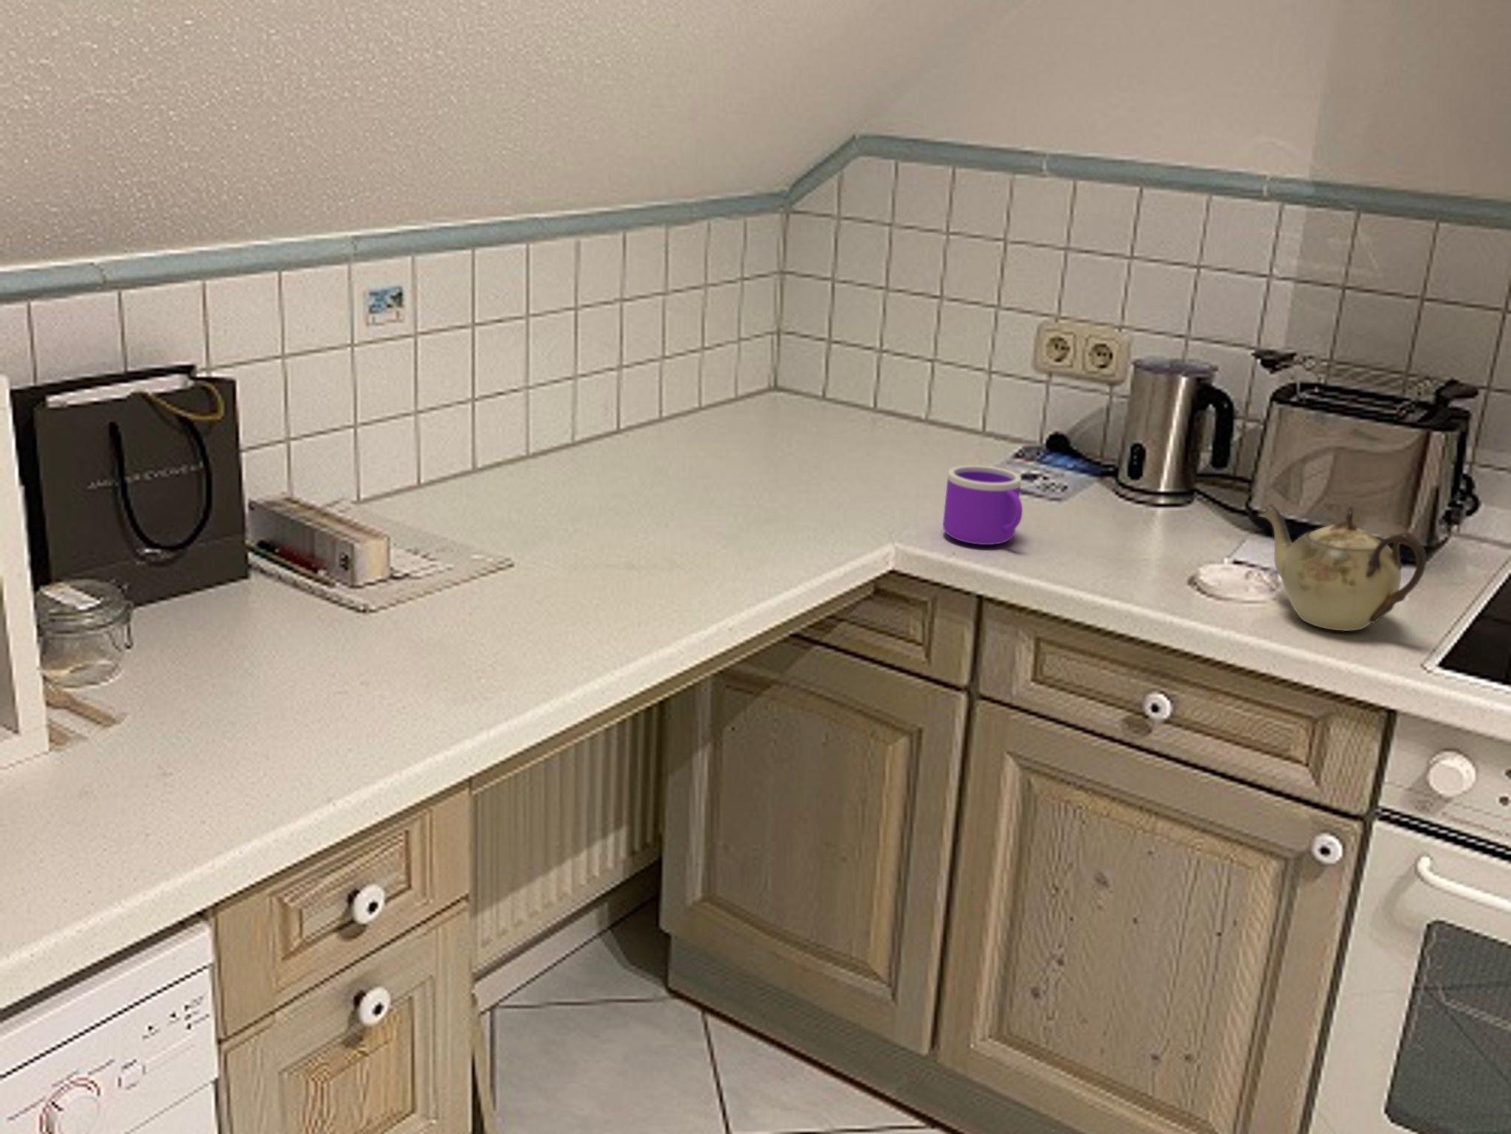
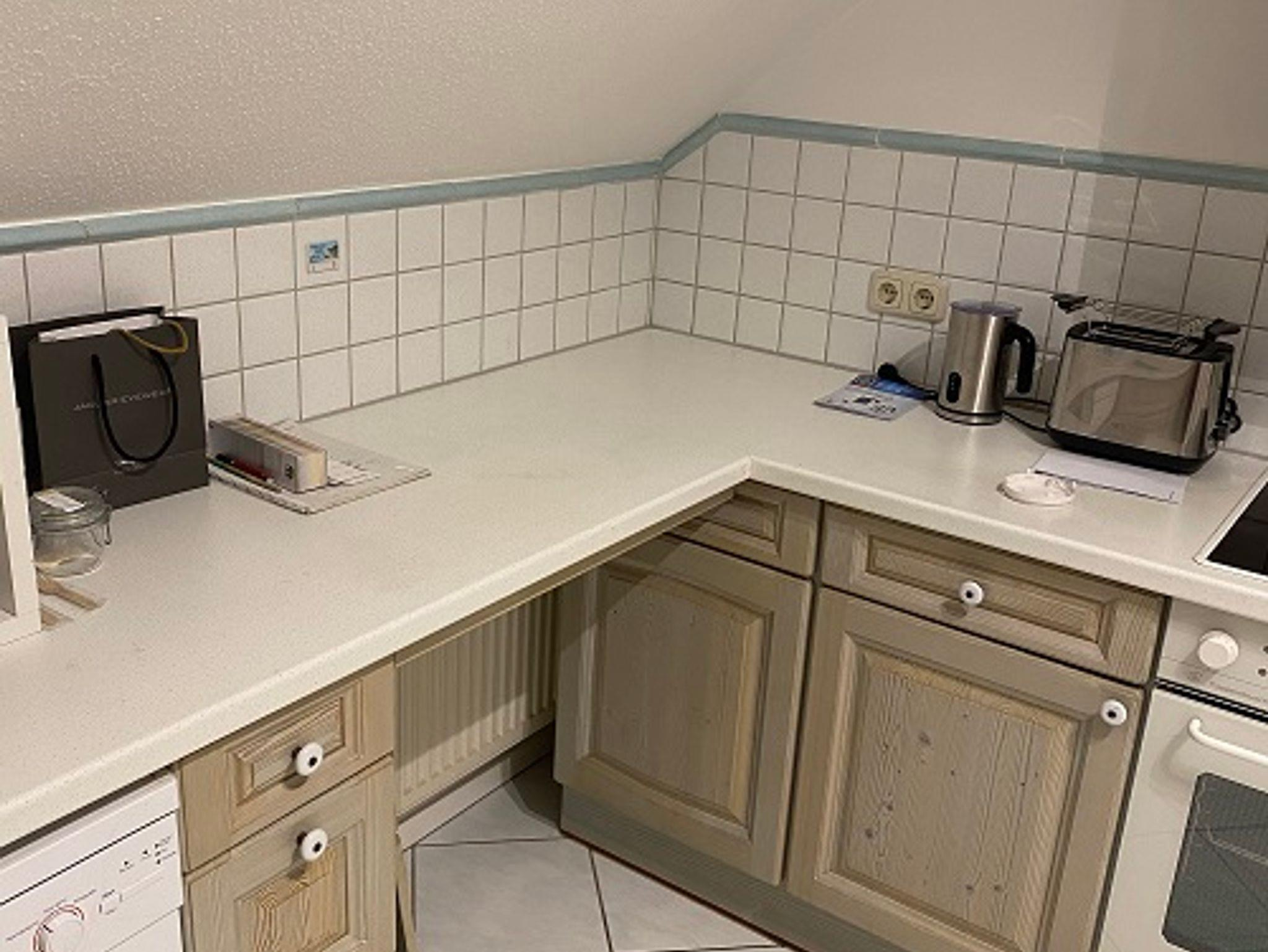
- mug (988, 507)
- teapot (1333, 562)
